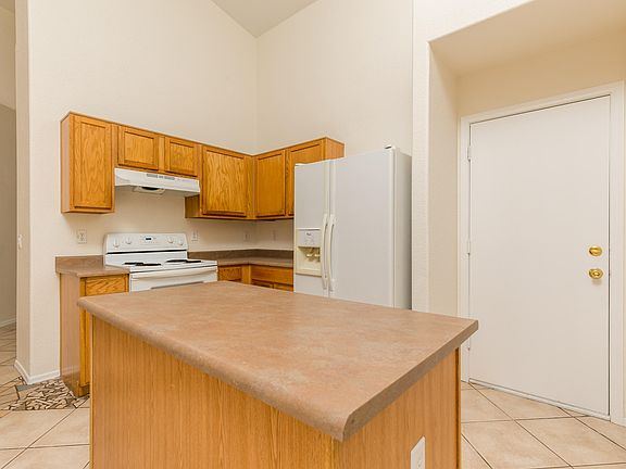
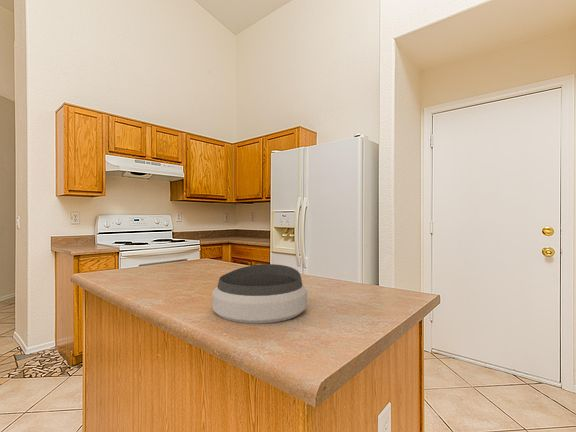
+ bowl (260, 289)
